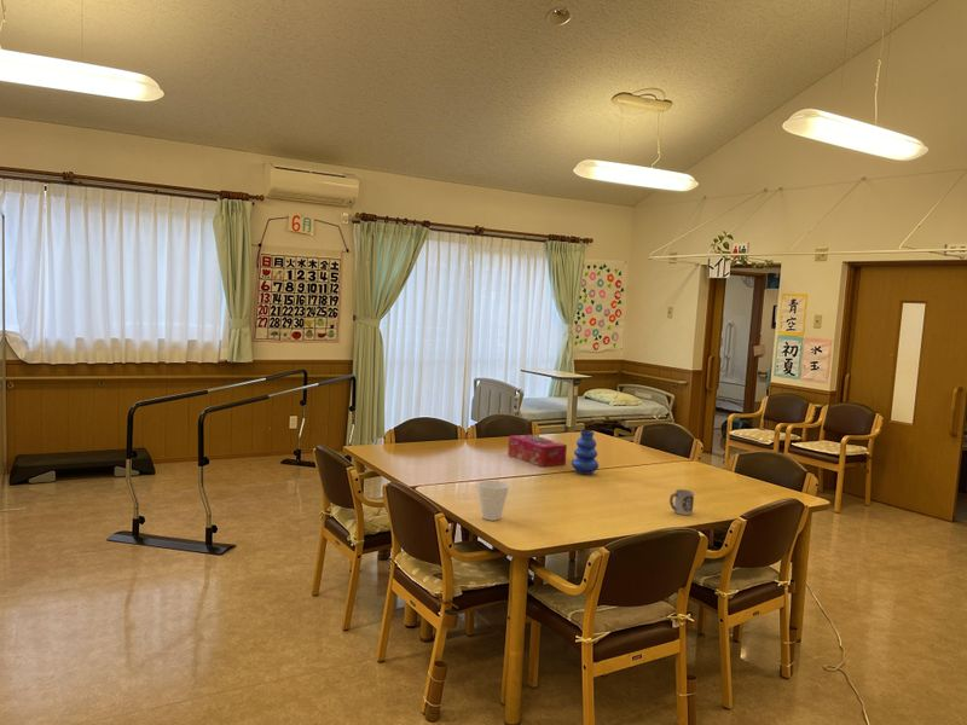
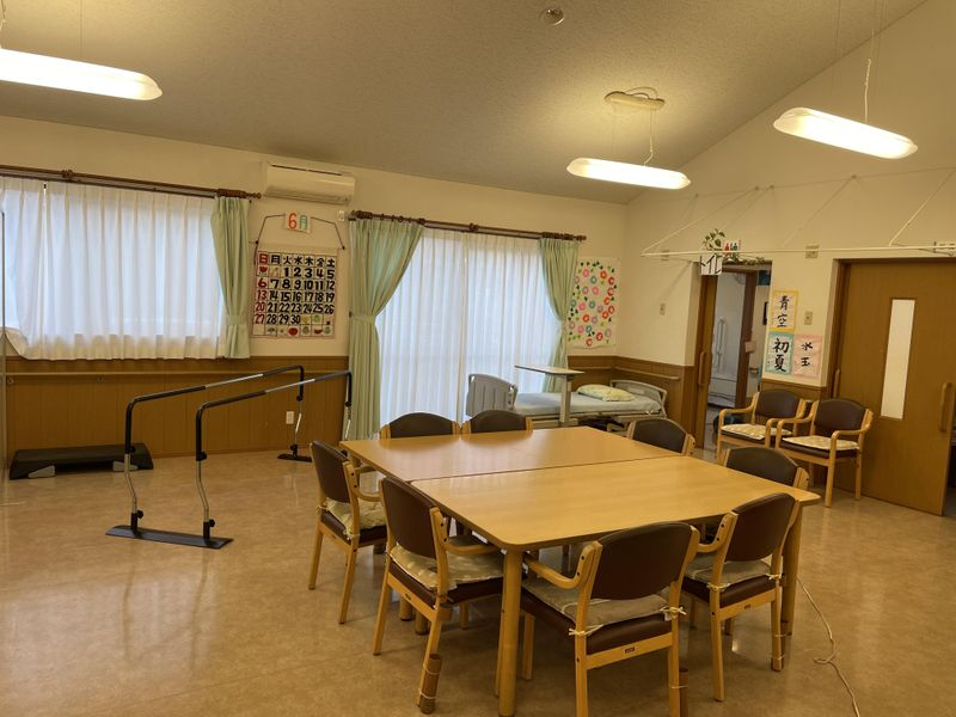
- cup (492, 500)
- tissue box (537, 450)
- vase (585, 452)
- cup (681, 501)
